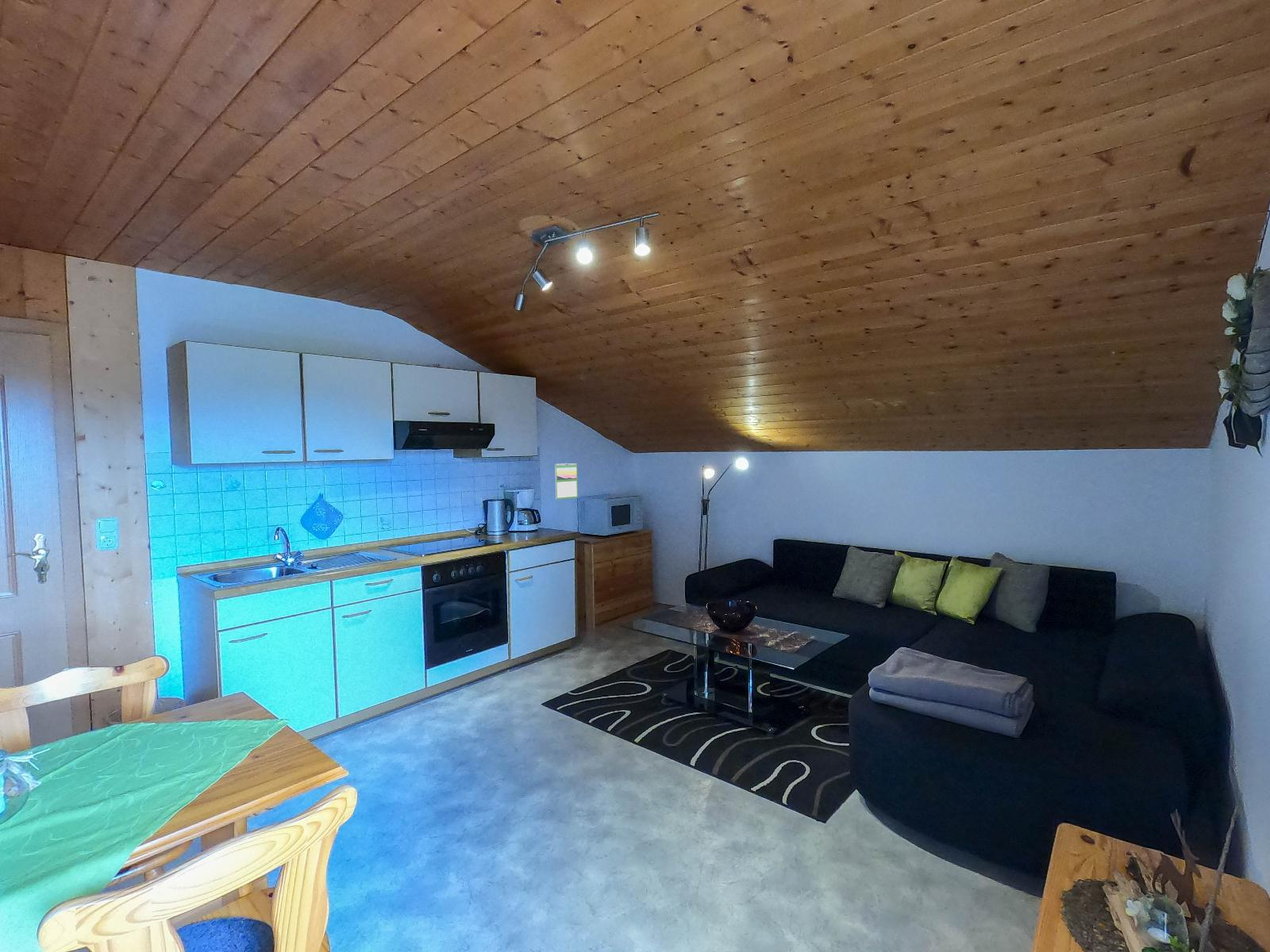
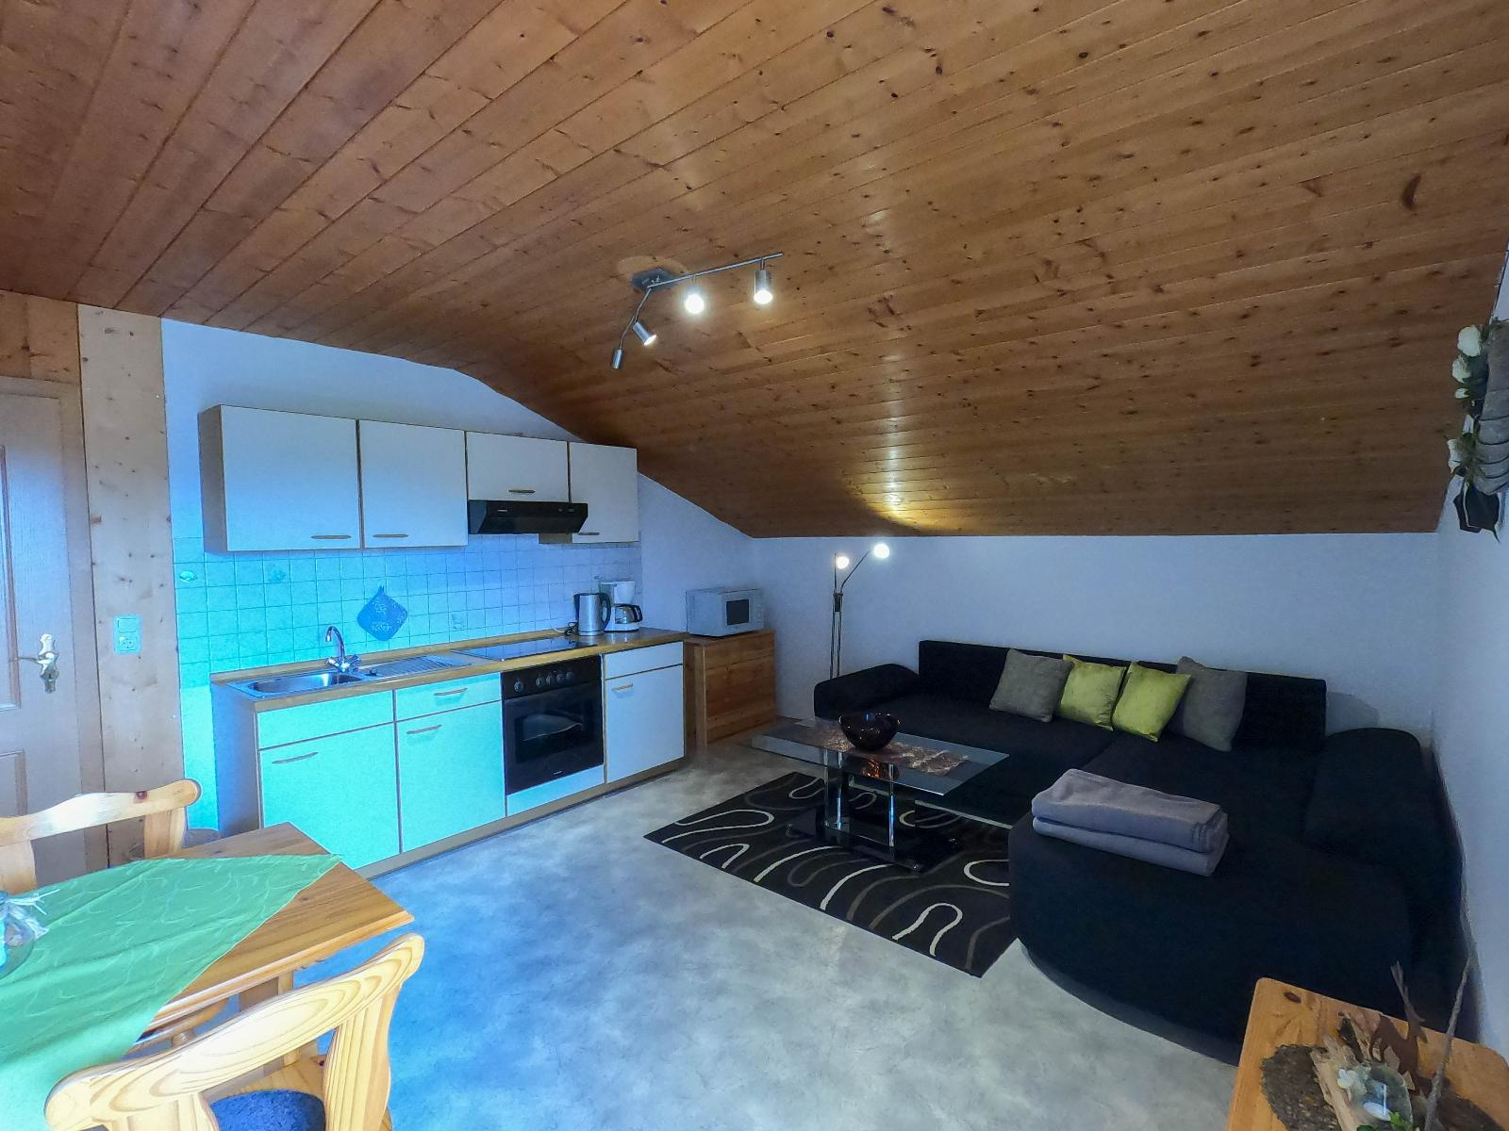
- calendar (566, 481)
